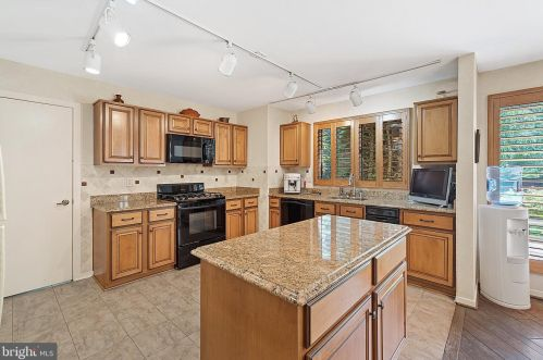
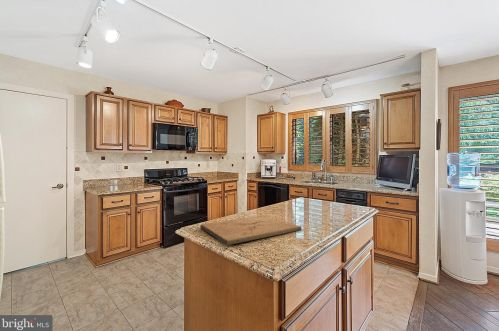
+ cutting board (250, 227)
